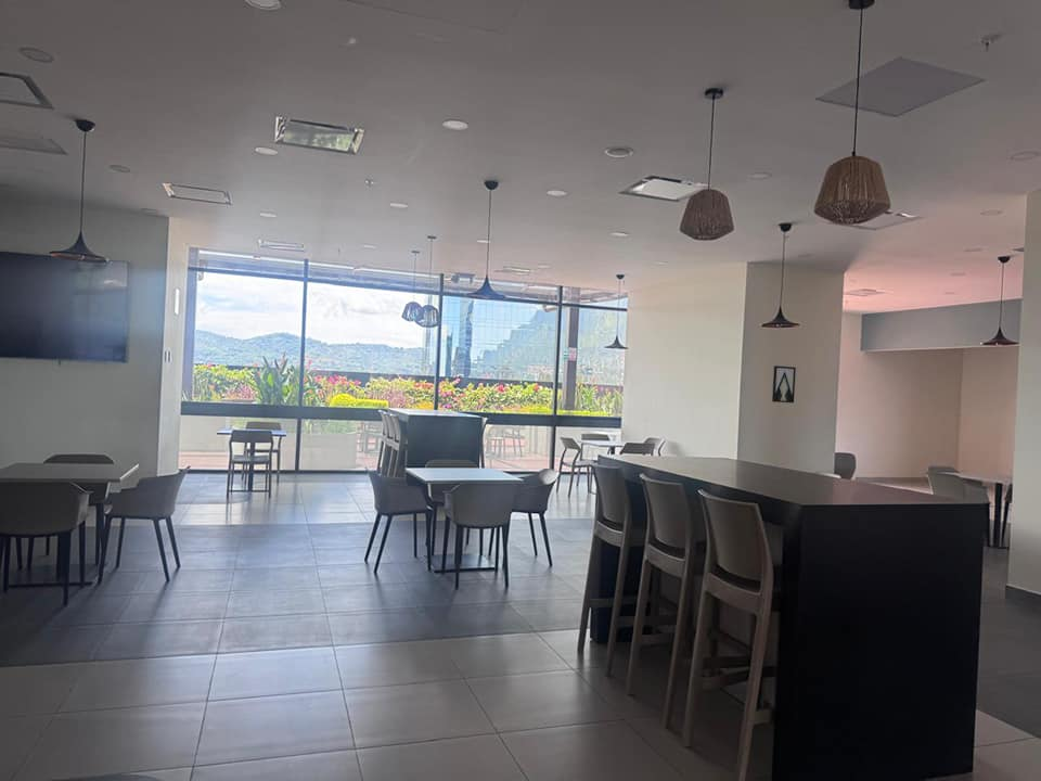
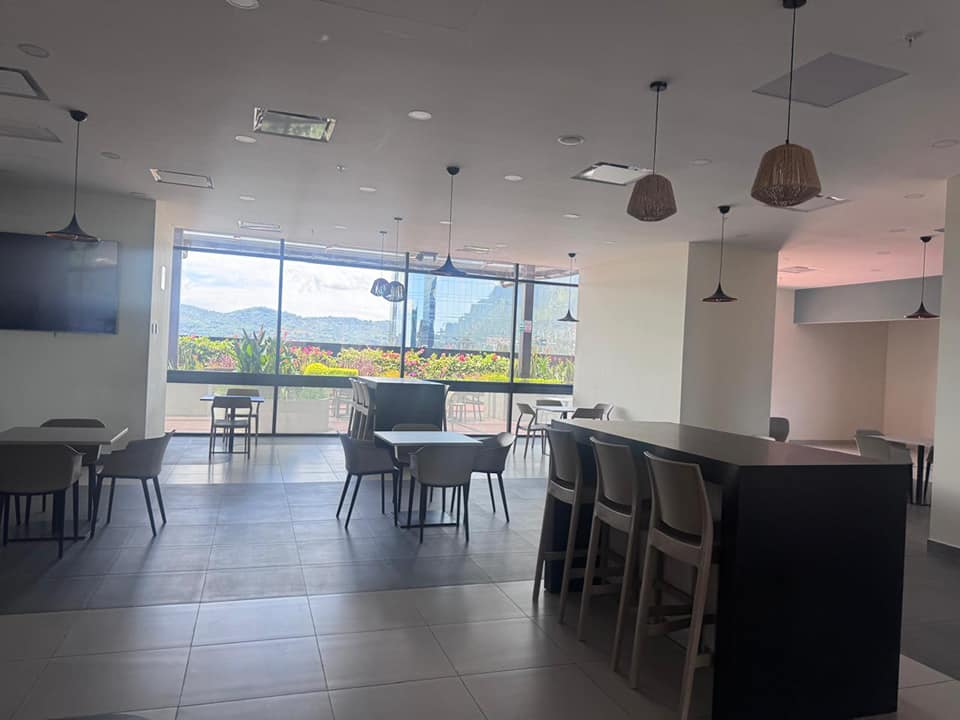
- wall art (784, 384)
